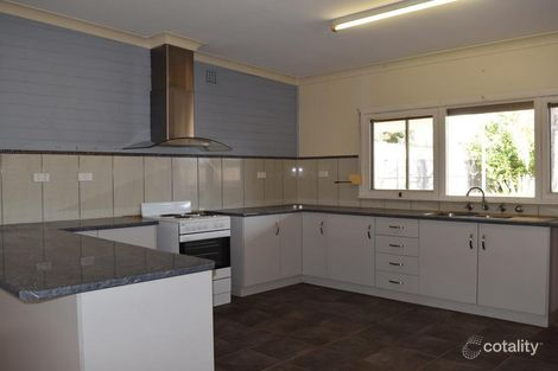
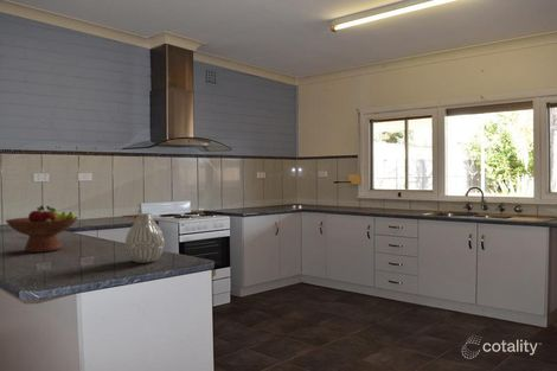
+ fruit bowl (43, 228)
+ vase (145, 237)
